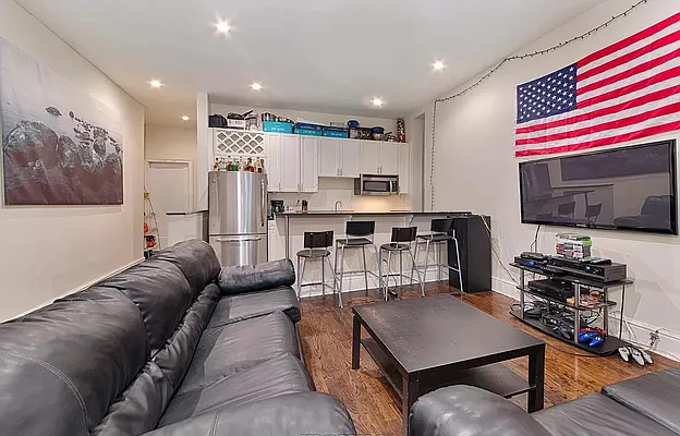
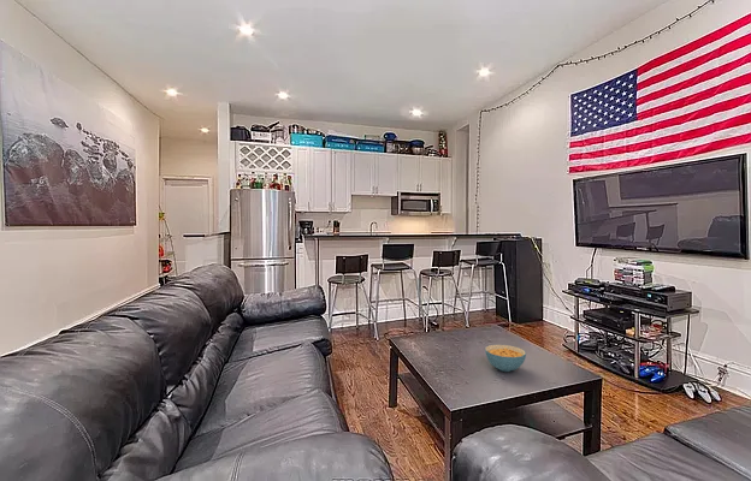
+ cereal bowl (504, 360)
